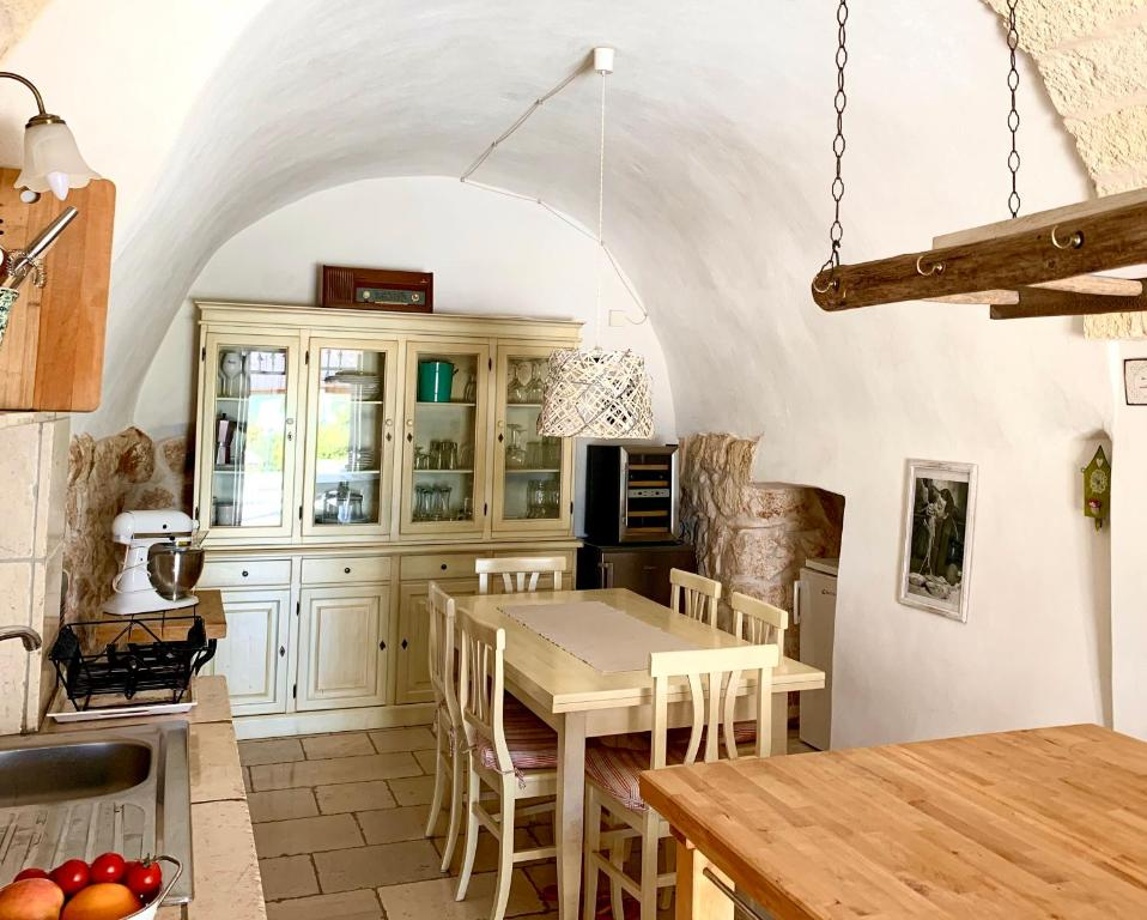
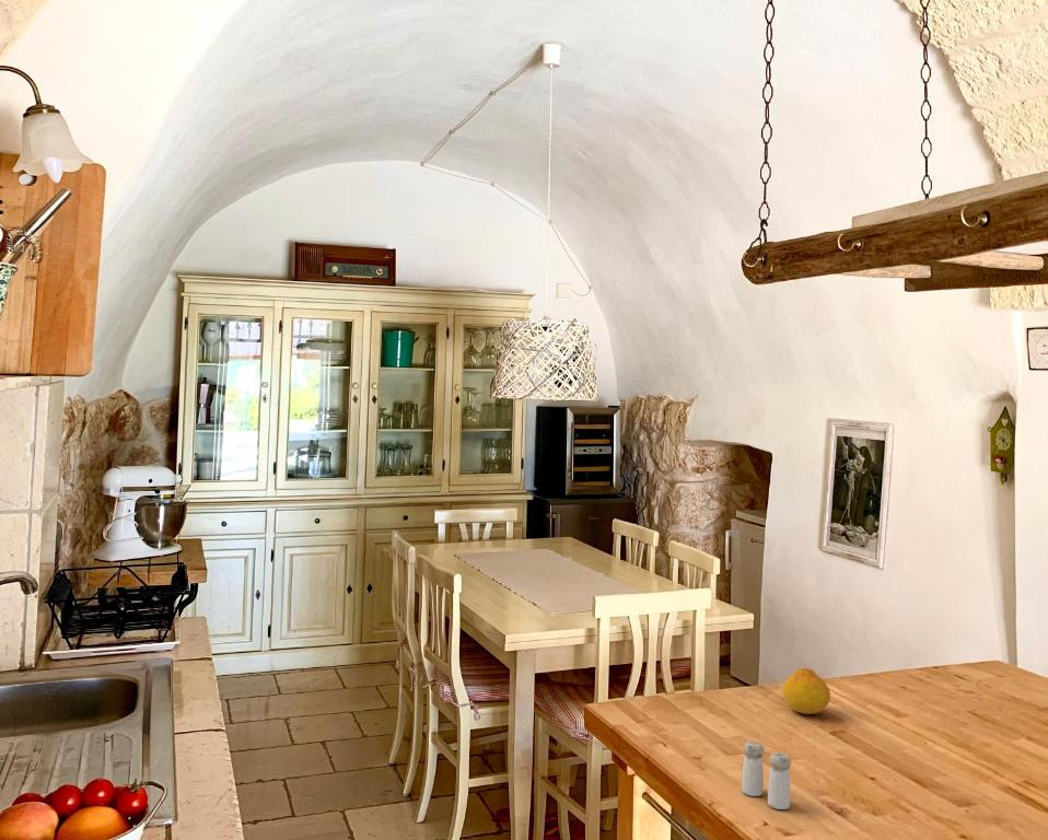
+ salt and pepper shaker (762, 773)
+ fruit (806, 690)
